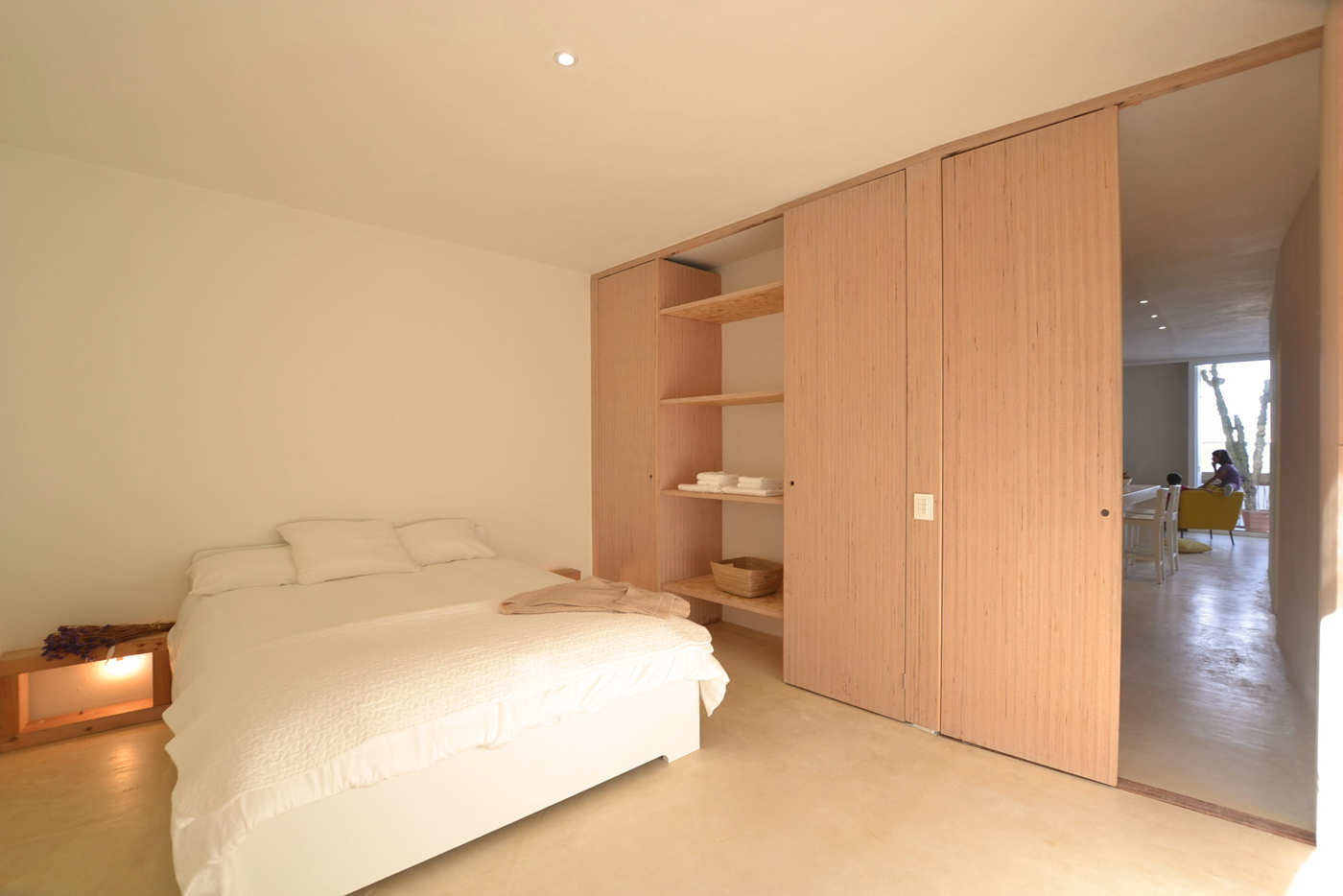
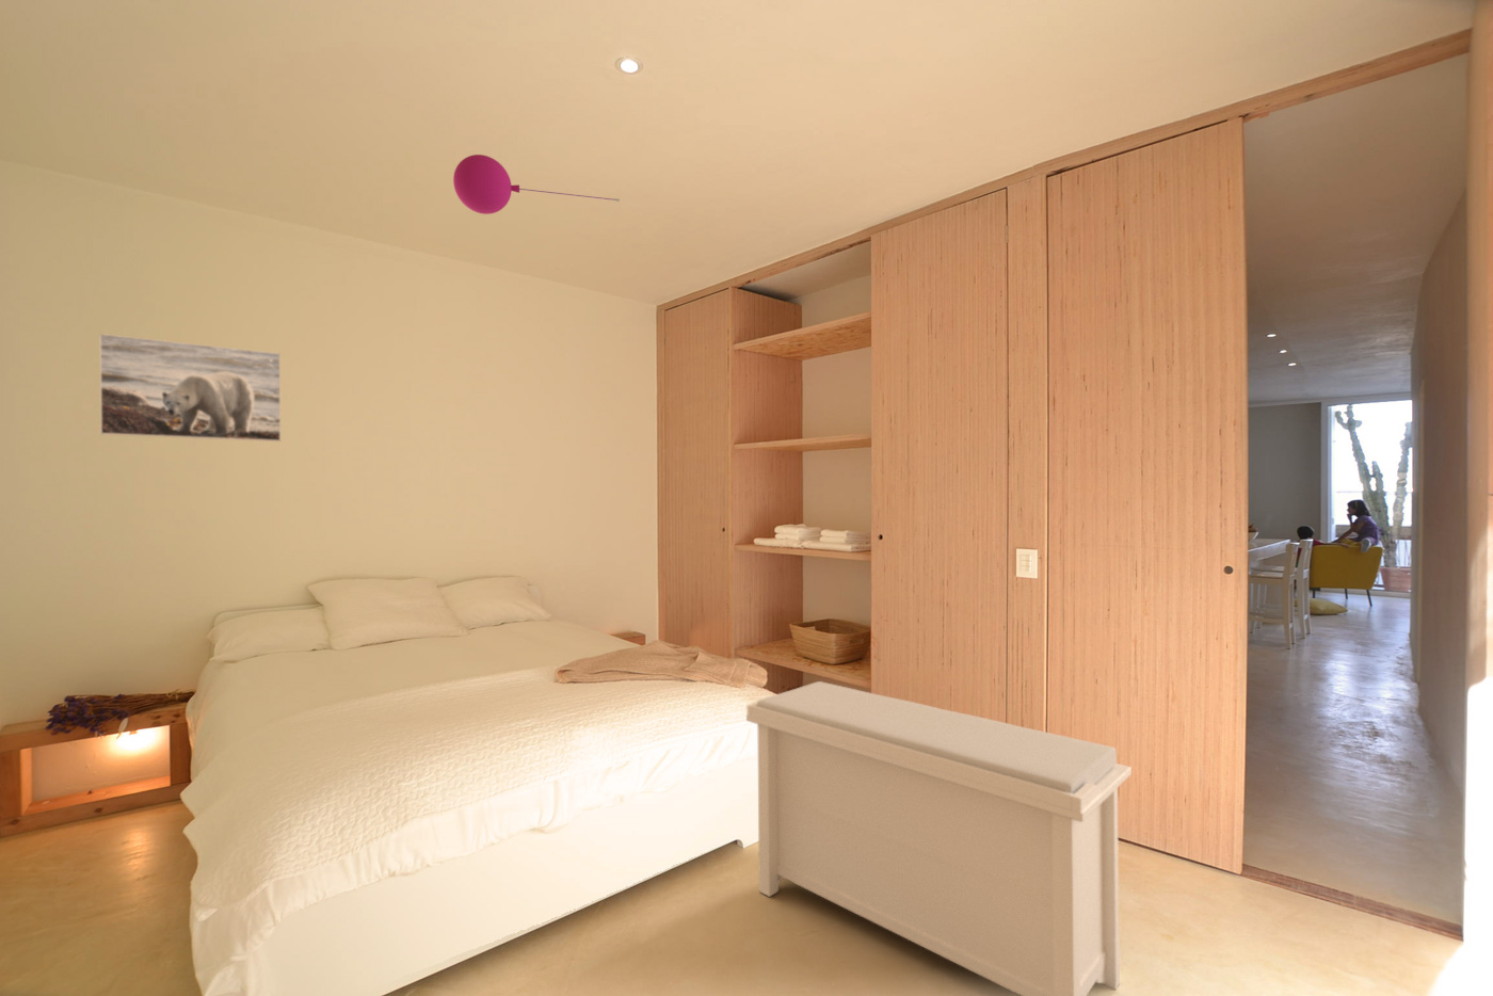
+ pendant light (538, 191)
+ bench (917, 826)
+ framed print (196, 391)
